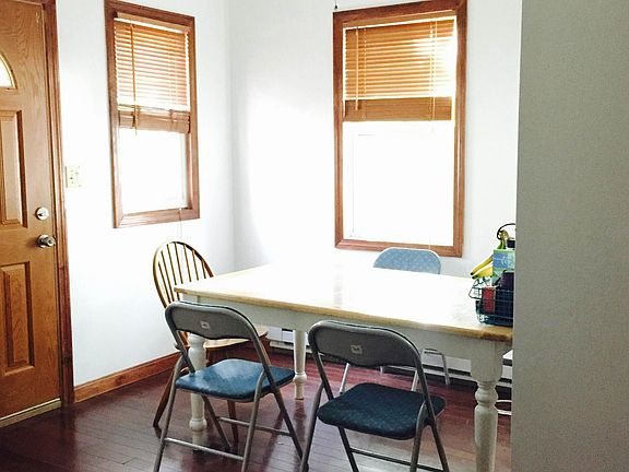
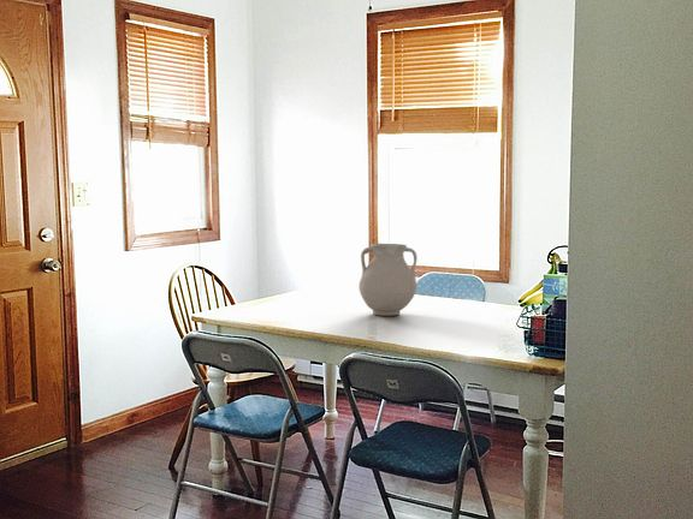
+ vase (387, 279)
